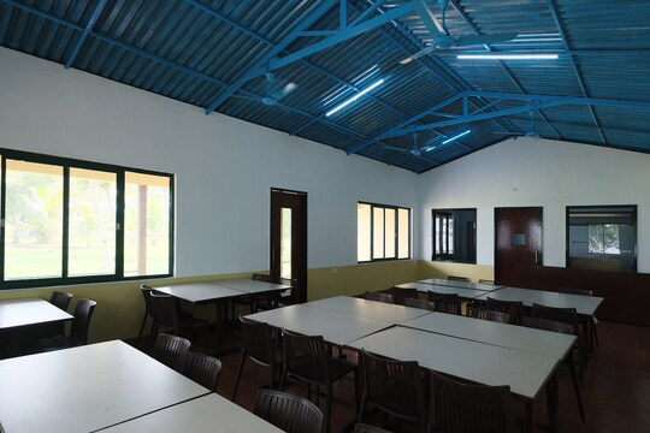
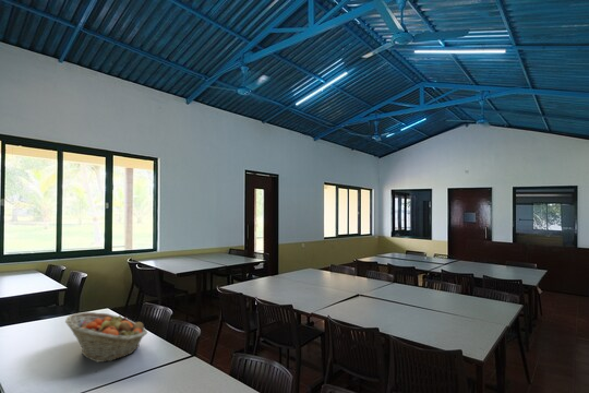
+ fruit basket (107, 331)
